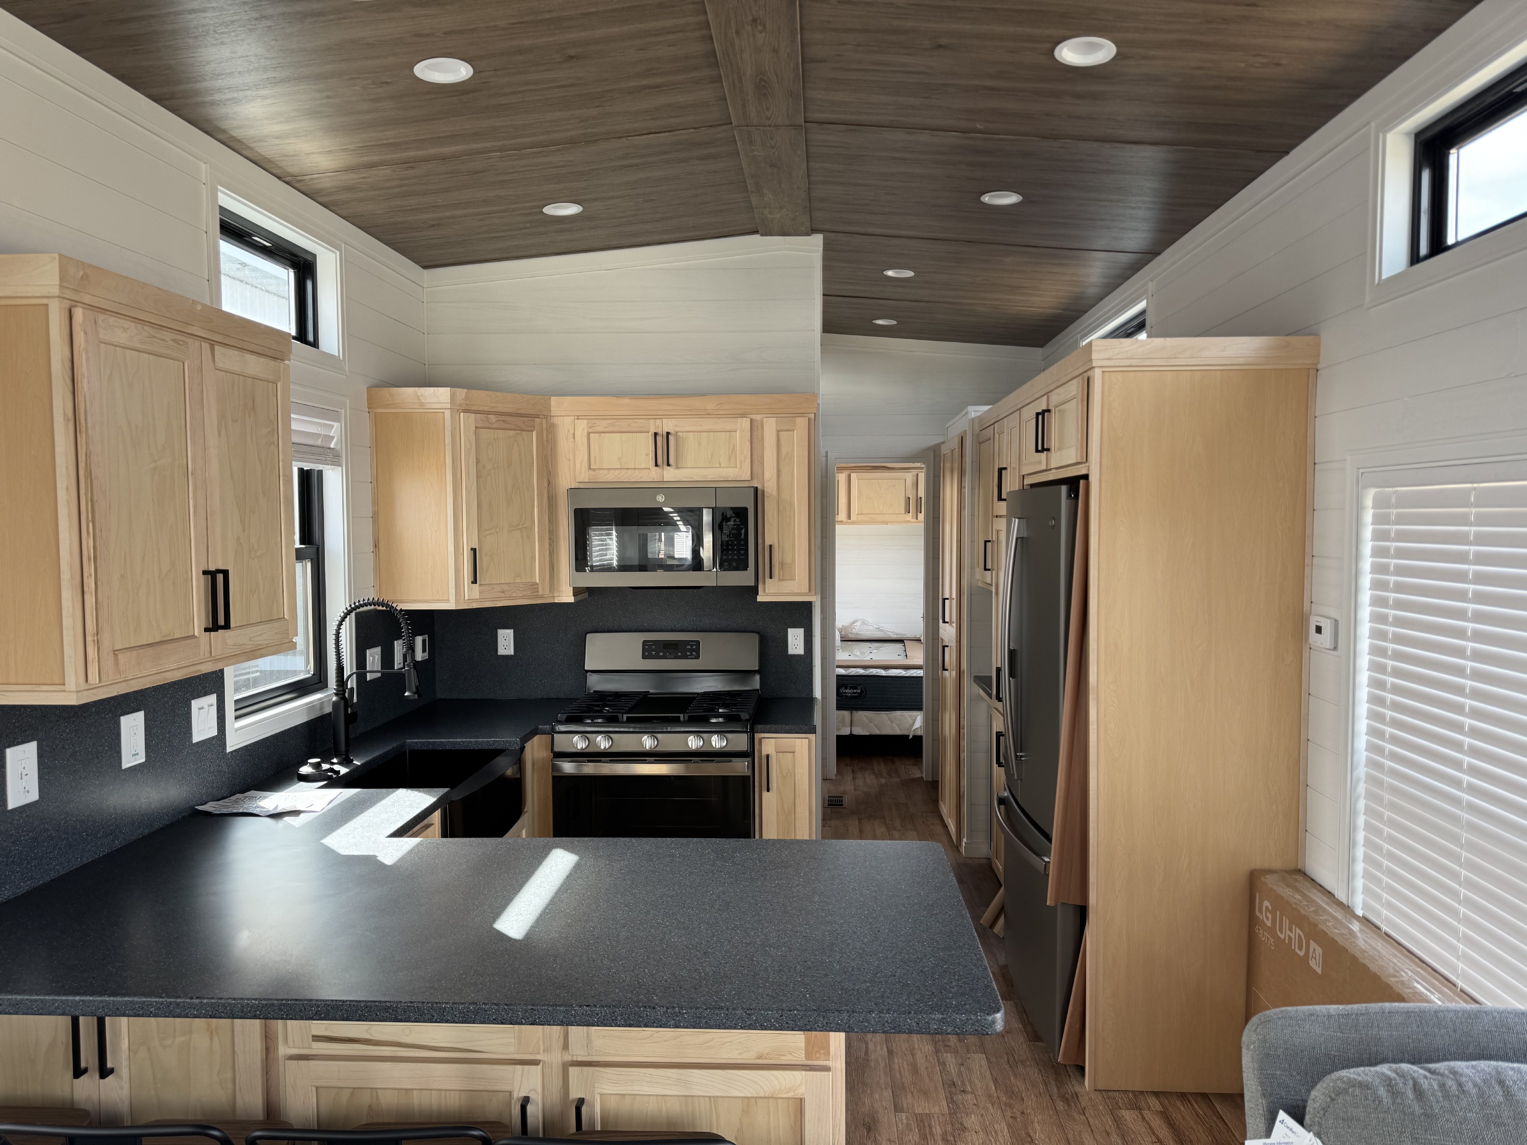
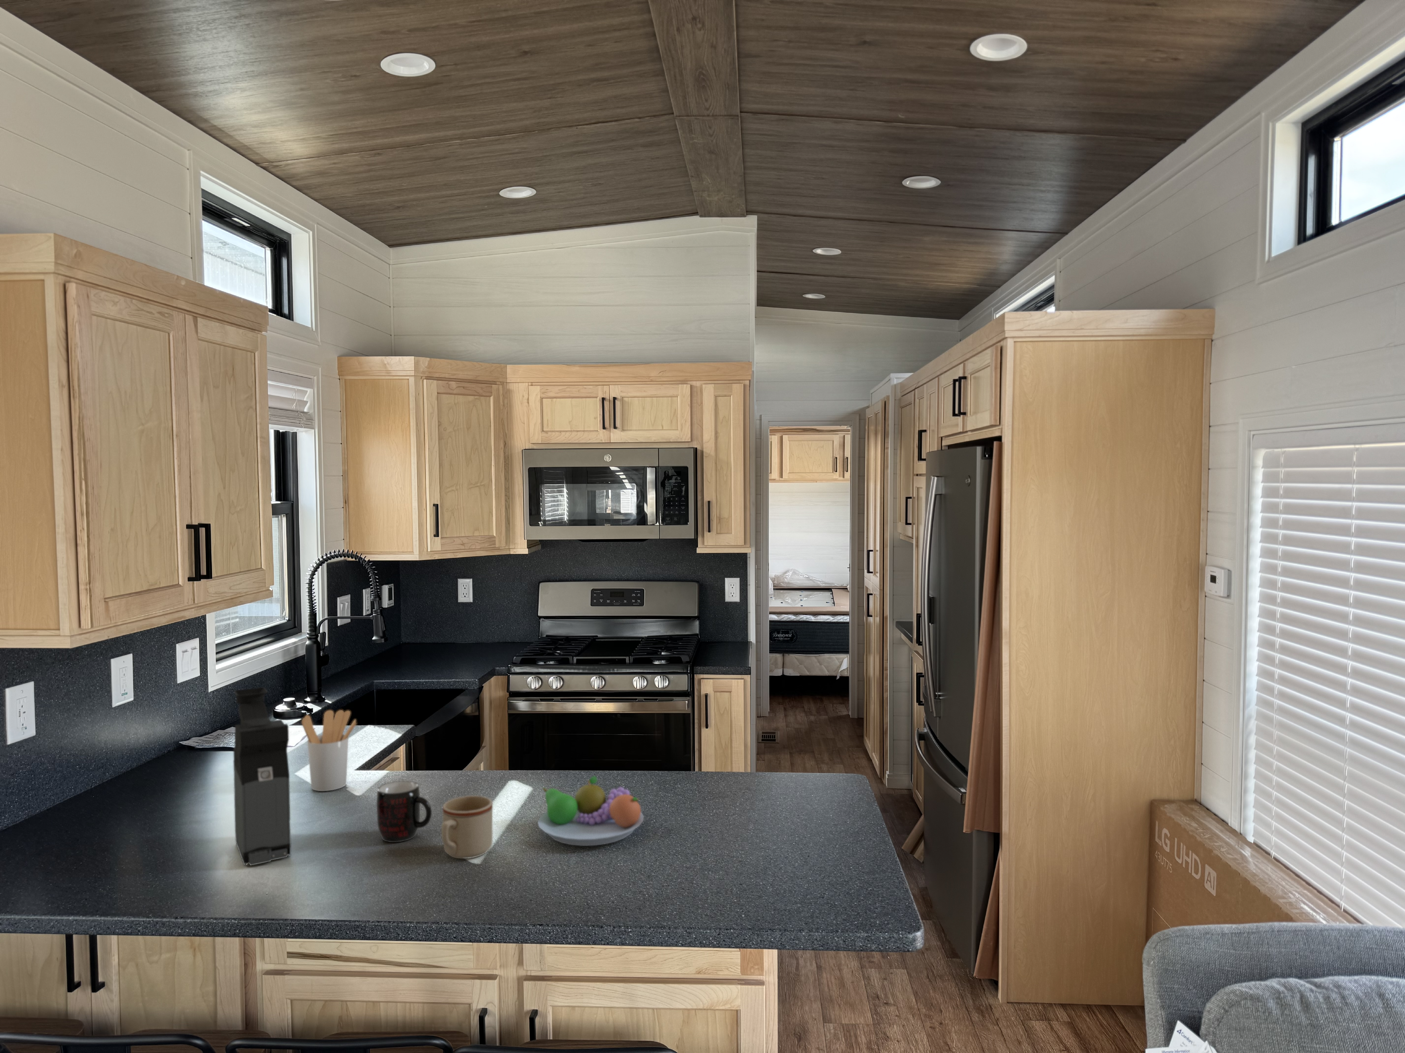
+ coffee maker (260, 772)
+ fruit bowl (589, 807)
+ mug (405, 812)
+ utensil holder (331, 748)
+ mug (464, 830)
